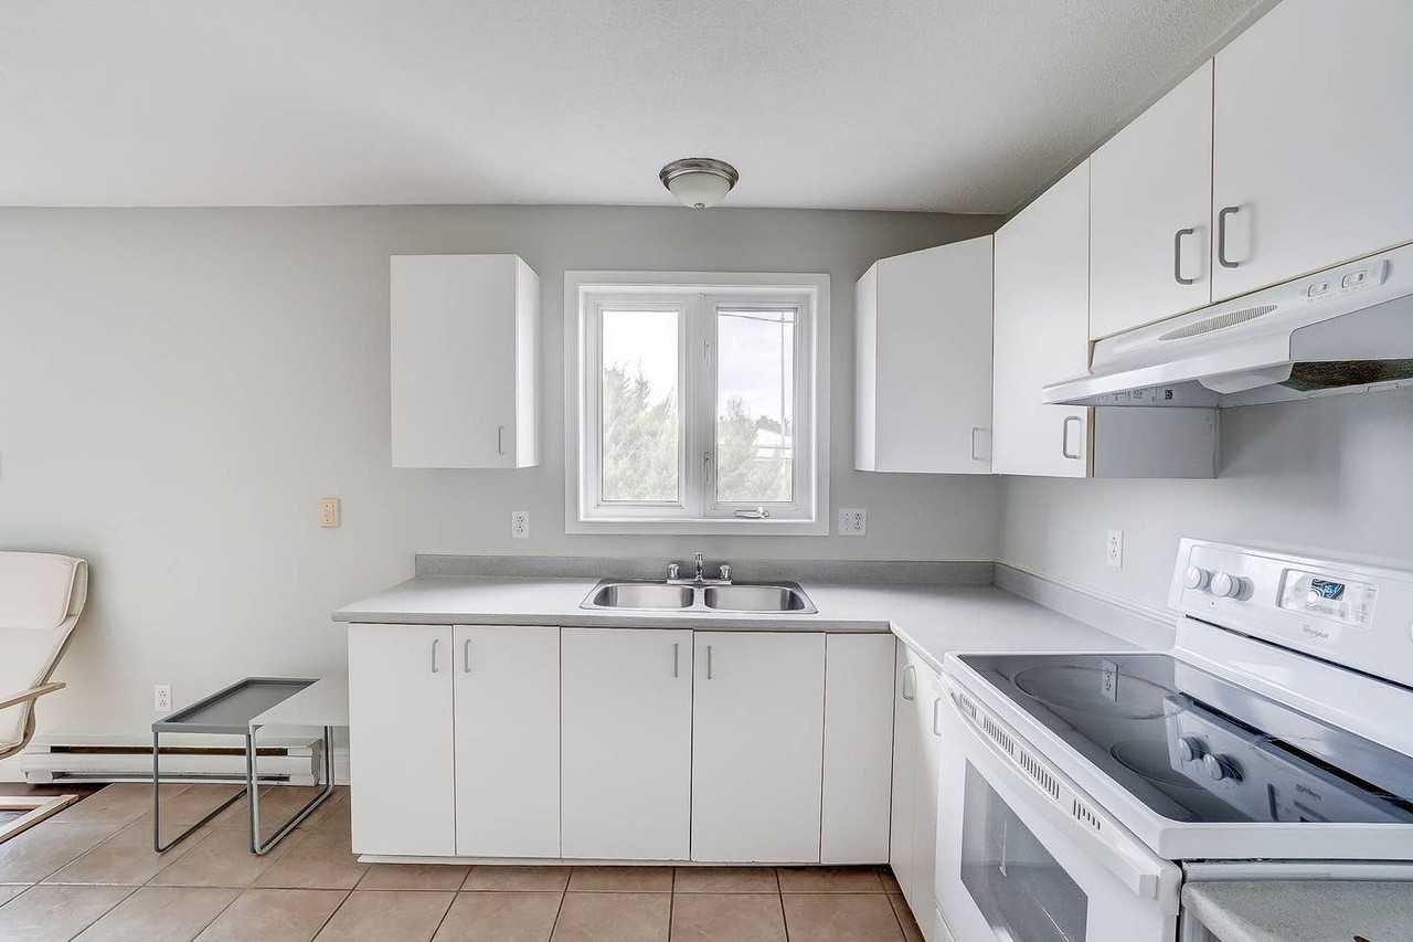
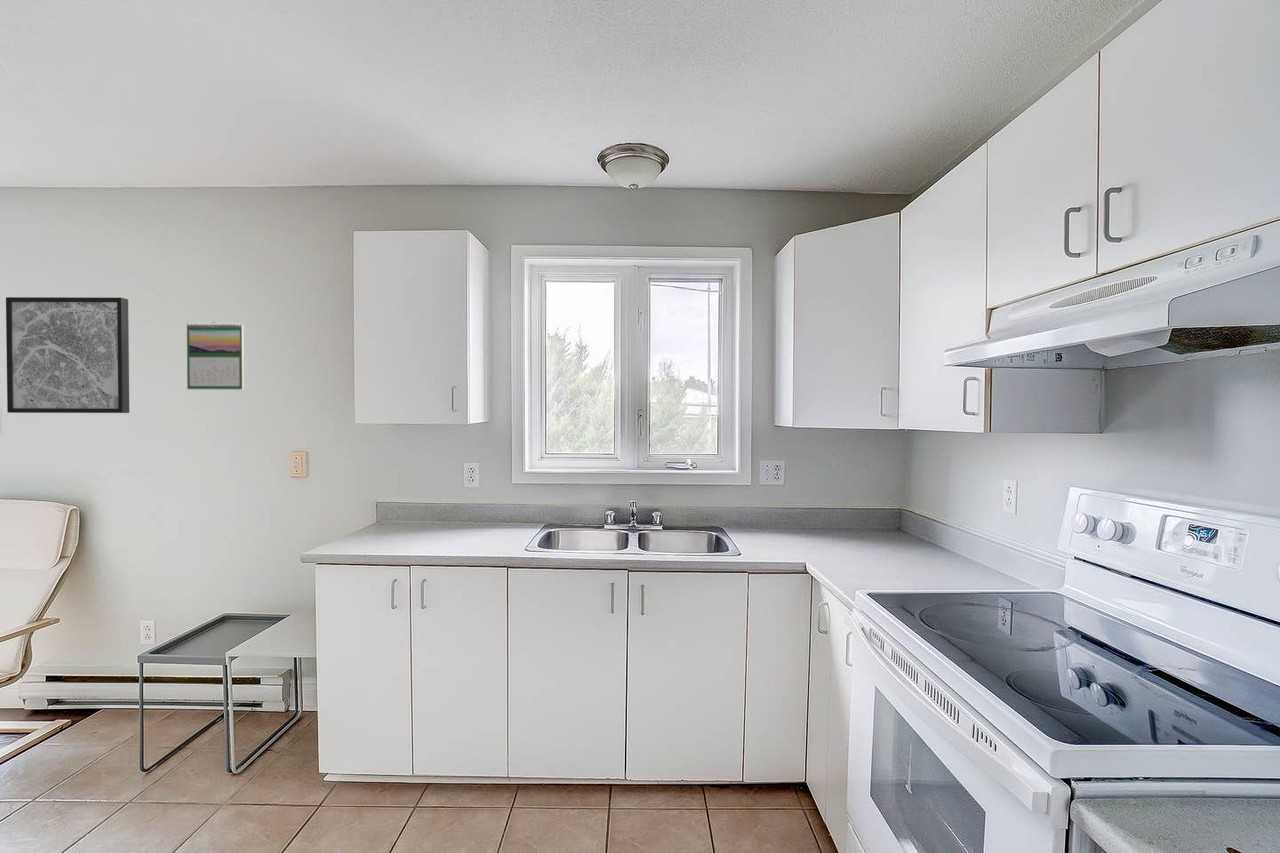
+ calendar (215, 355)
+ wall art (68, 355)
